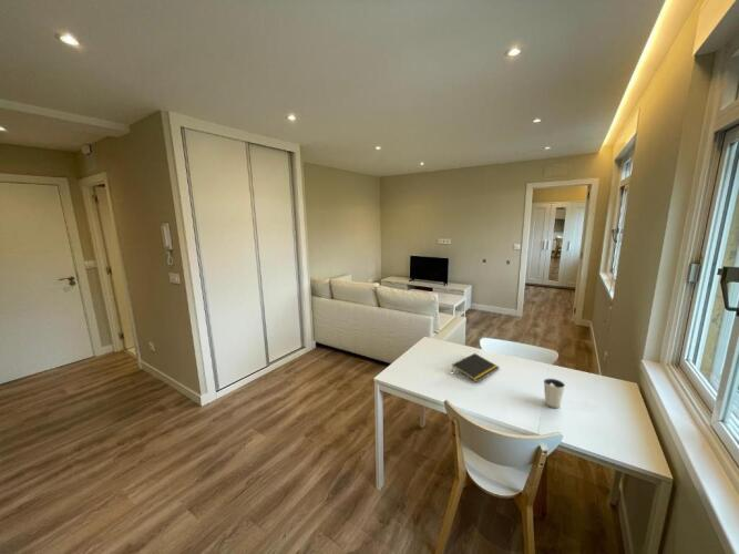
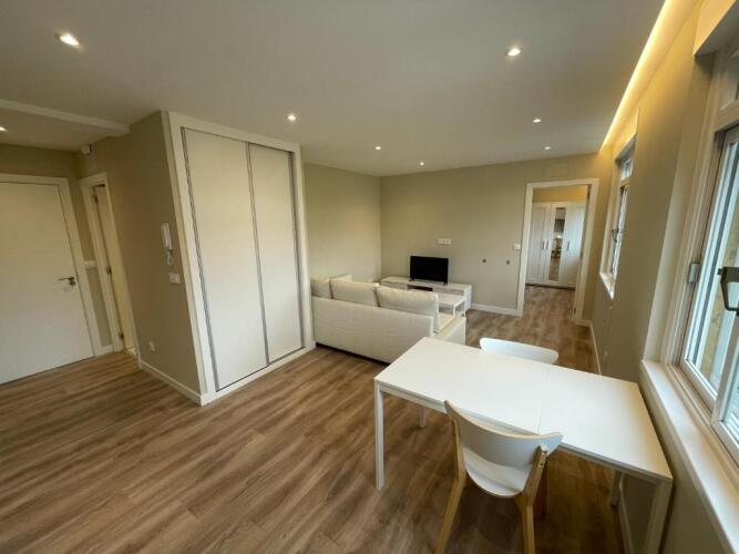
- notepad (475, 366)
- dixie cup (553, 393)
